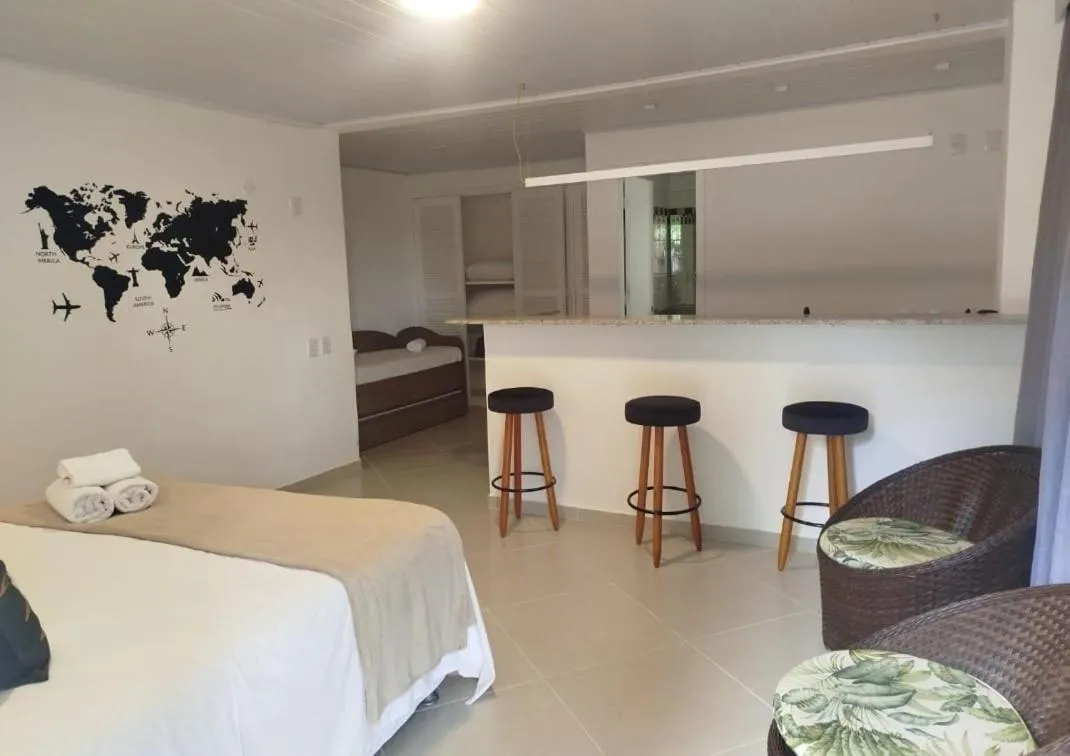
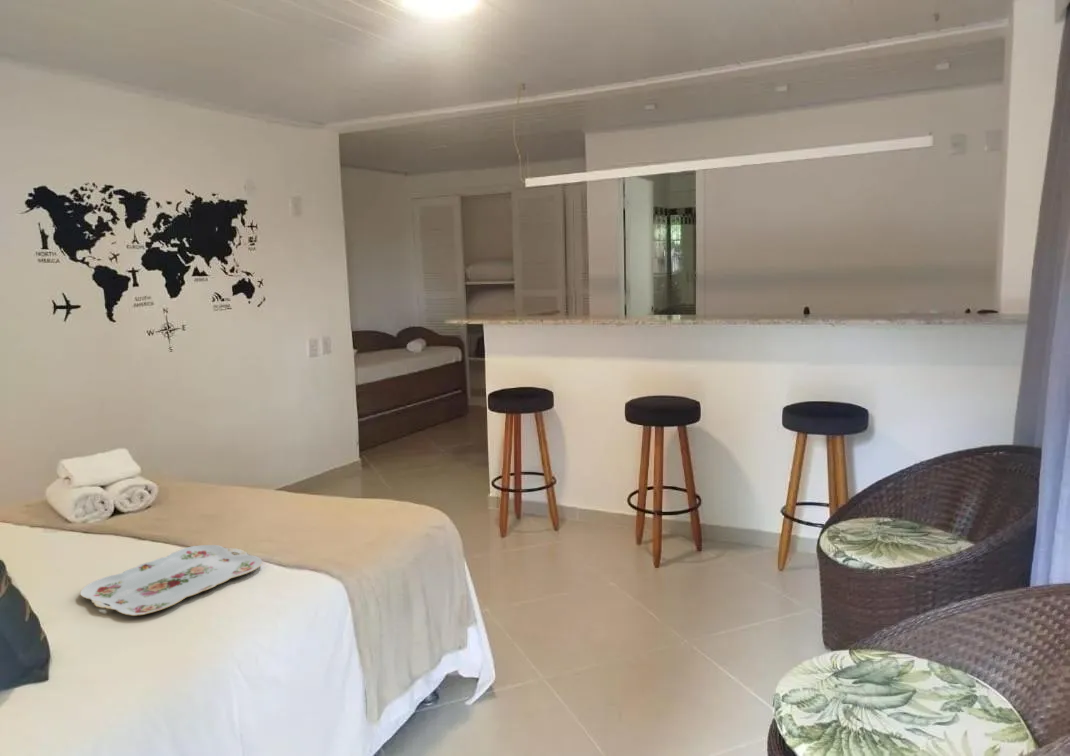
+ serving tray (175, 577)
